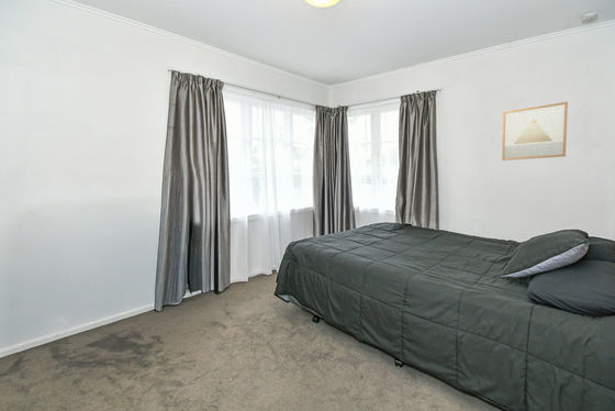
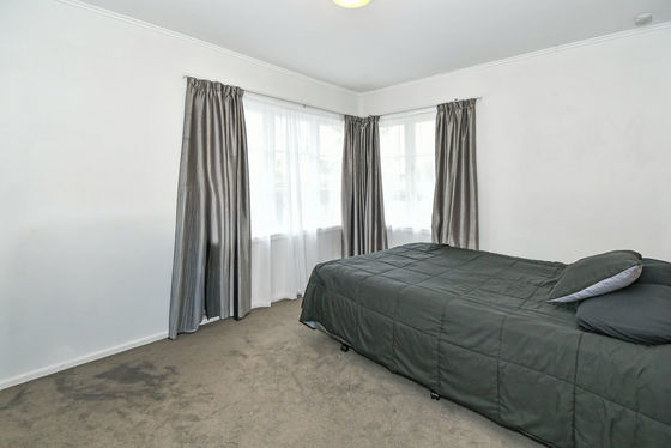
- wall art (533, 133)
